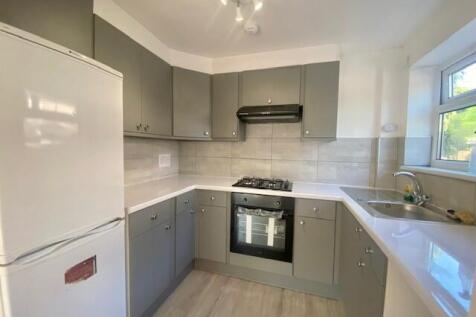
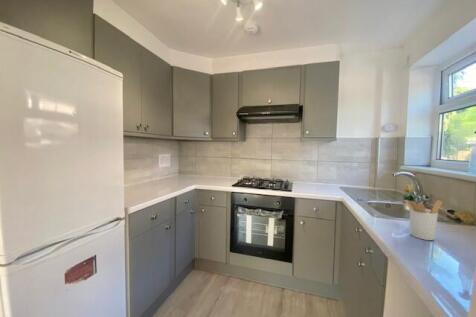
+ utensil holder (420, 217)
